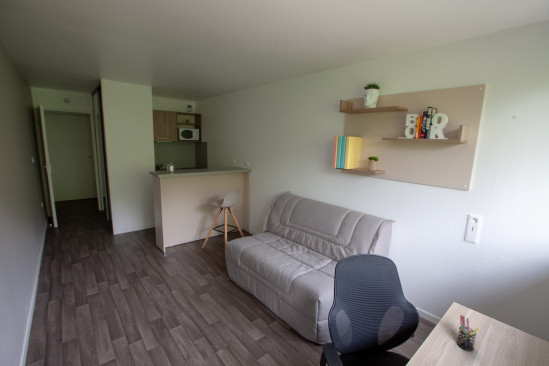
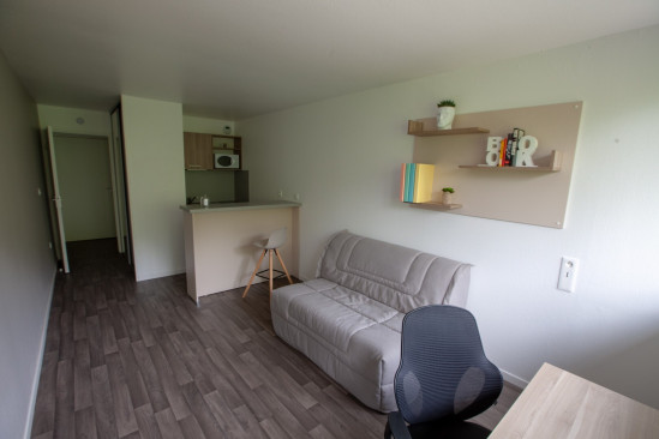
- pen holder (465, 332)
